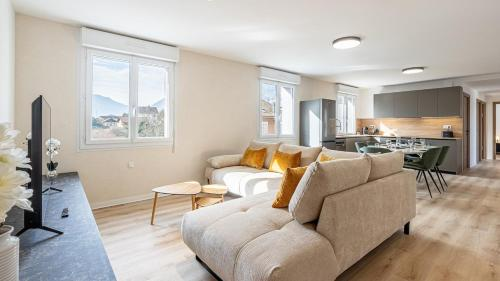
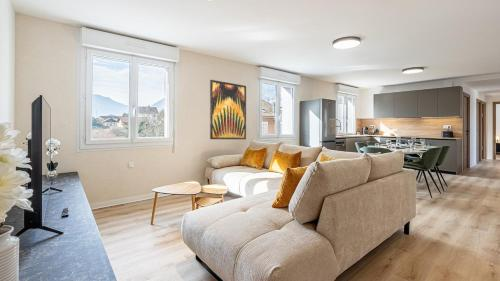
+ wall art (228, 111)
